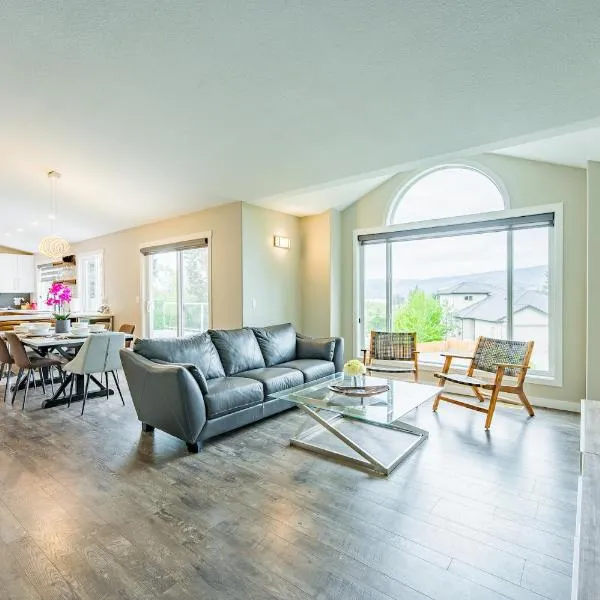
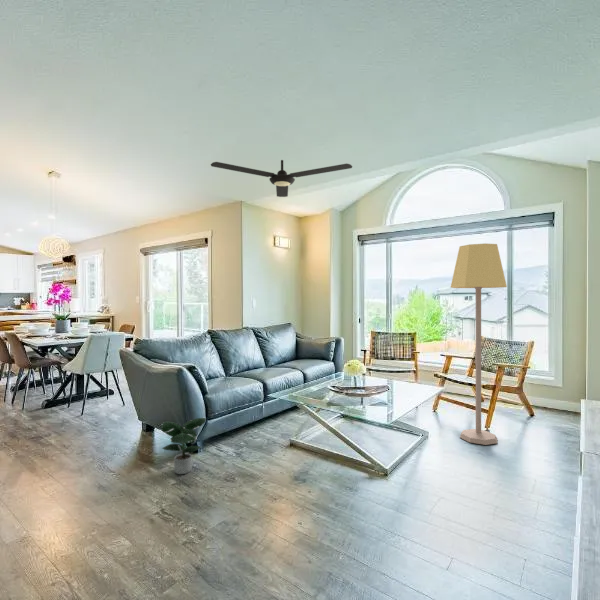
+ potted plant (184, 446)
+ lamp (478, 342)
+ ceiling fan (282, 177)
